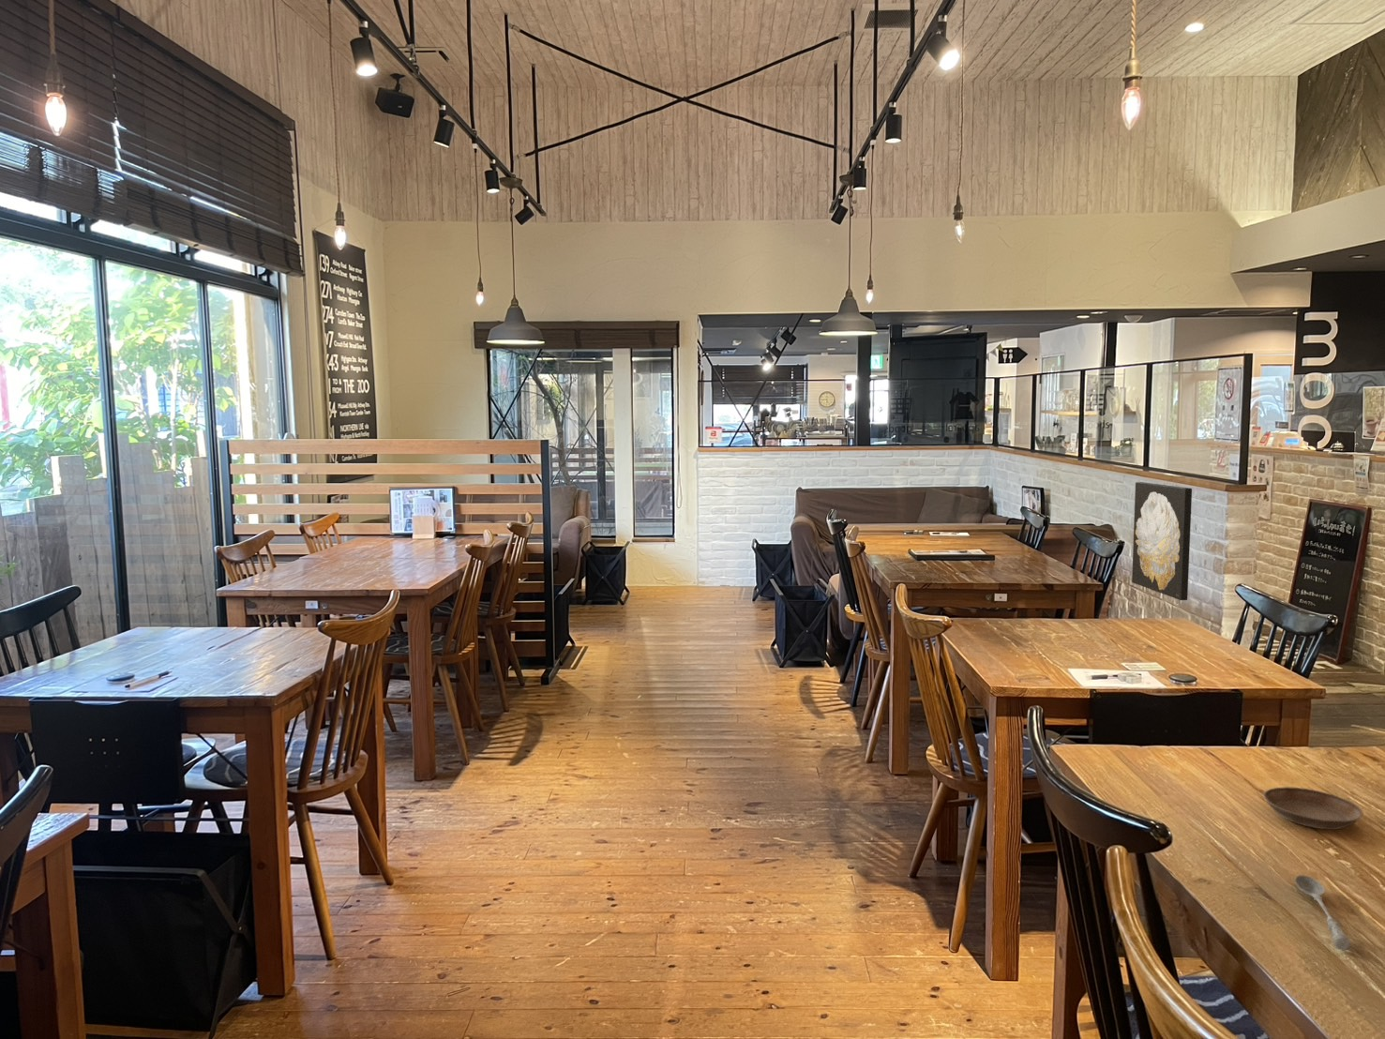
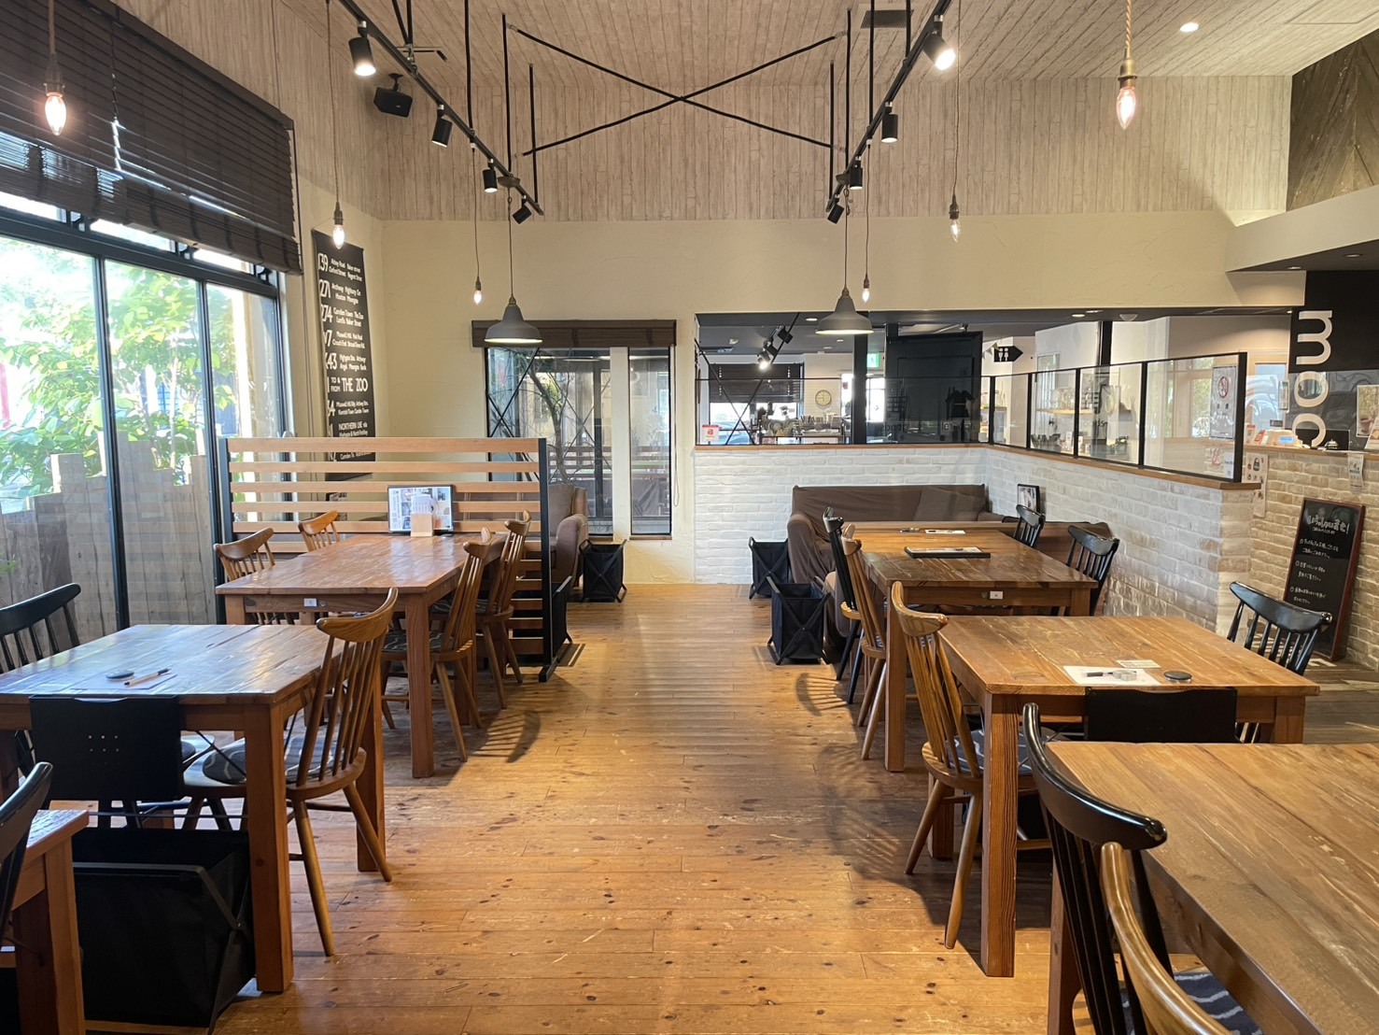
- saucer (1311, 809)
- wall art (1160, 538)
- soupspoon (1322, 908)
